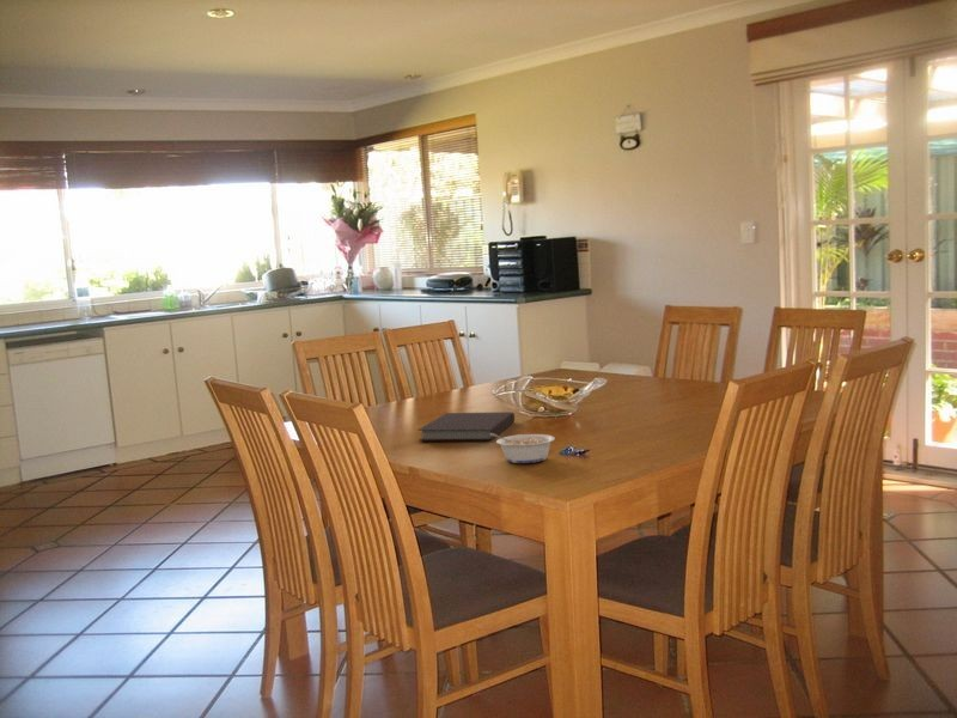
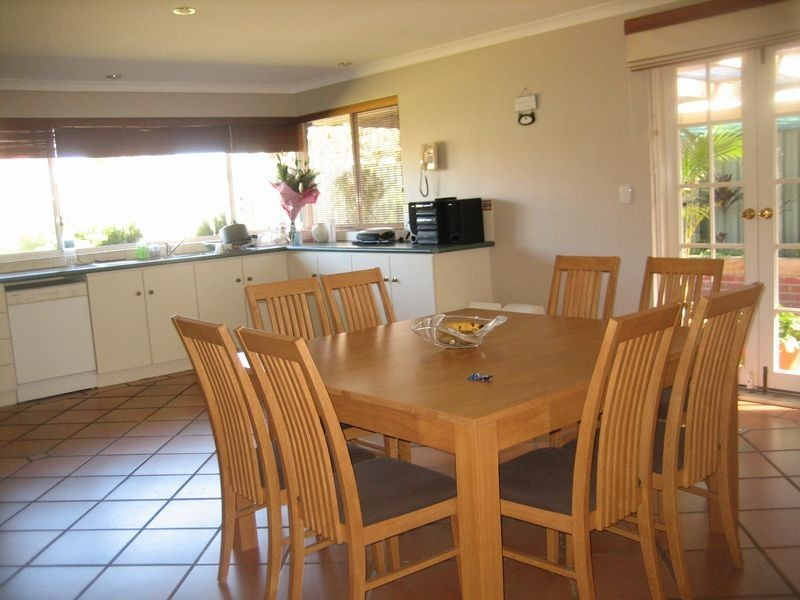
- legume (523, 448)
- notebook (468, 426)
